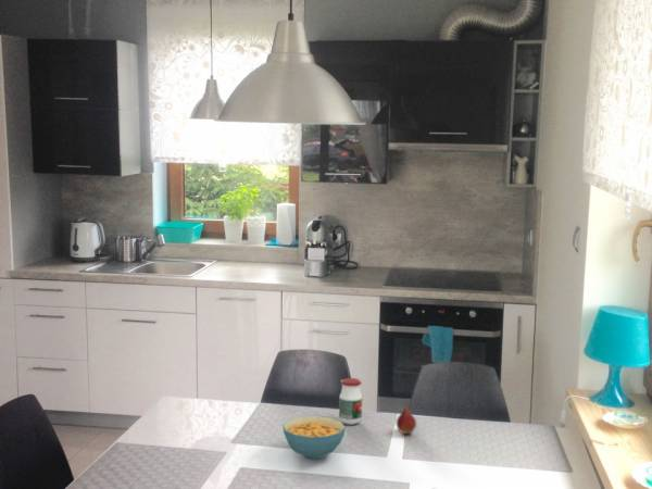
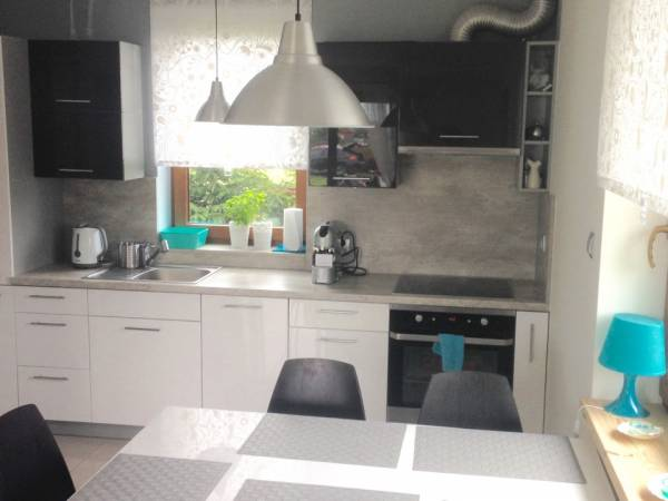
- jar (350, 401)
- cereal bowl (313, 440)
- fruit (405, 416)
